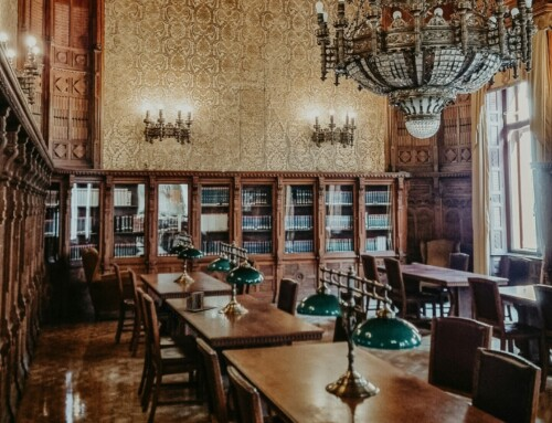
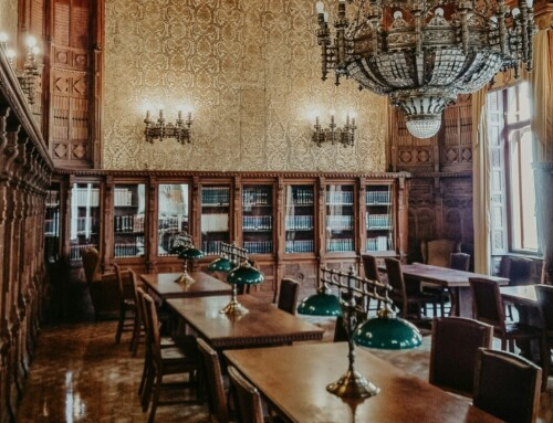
- books (195, 299)
